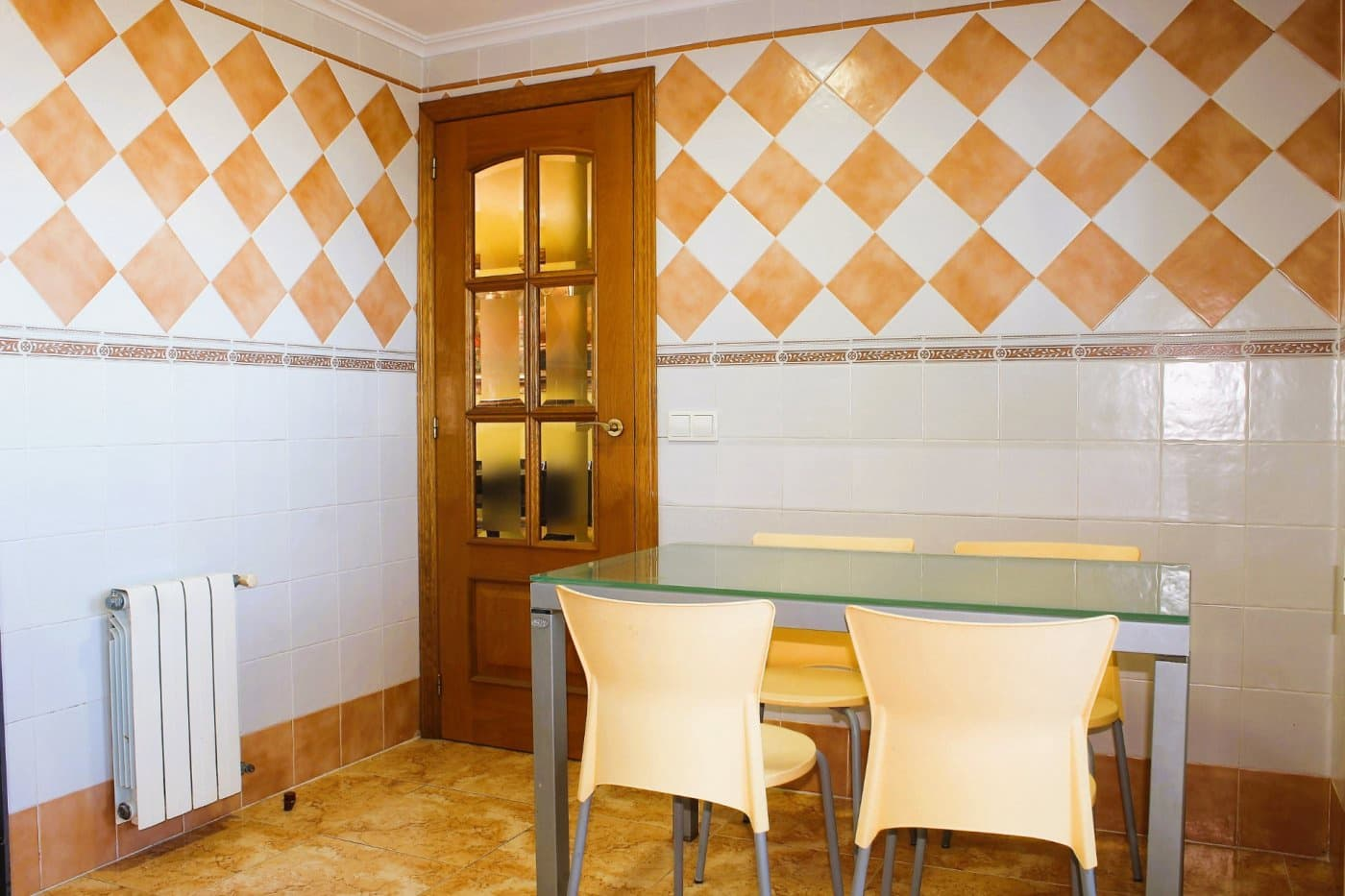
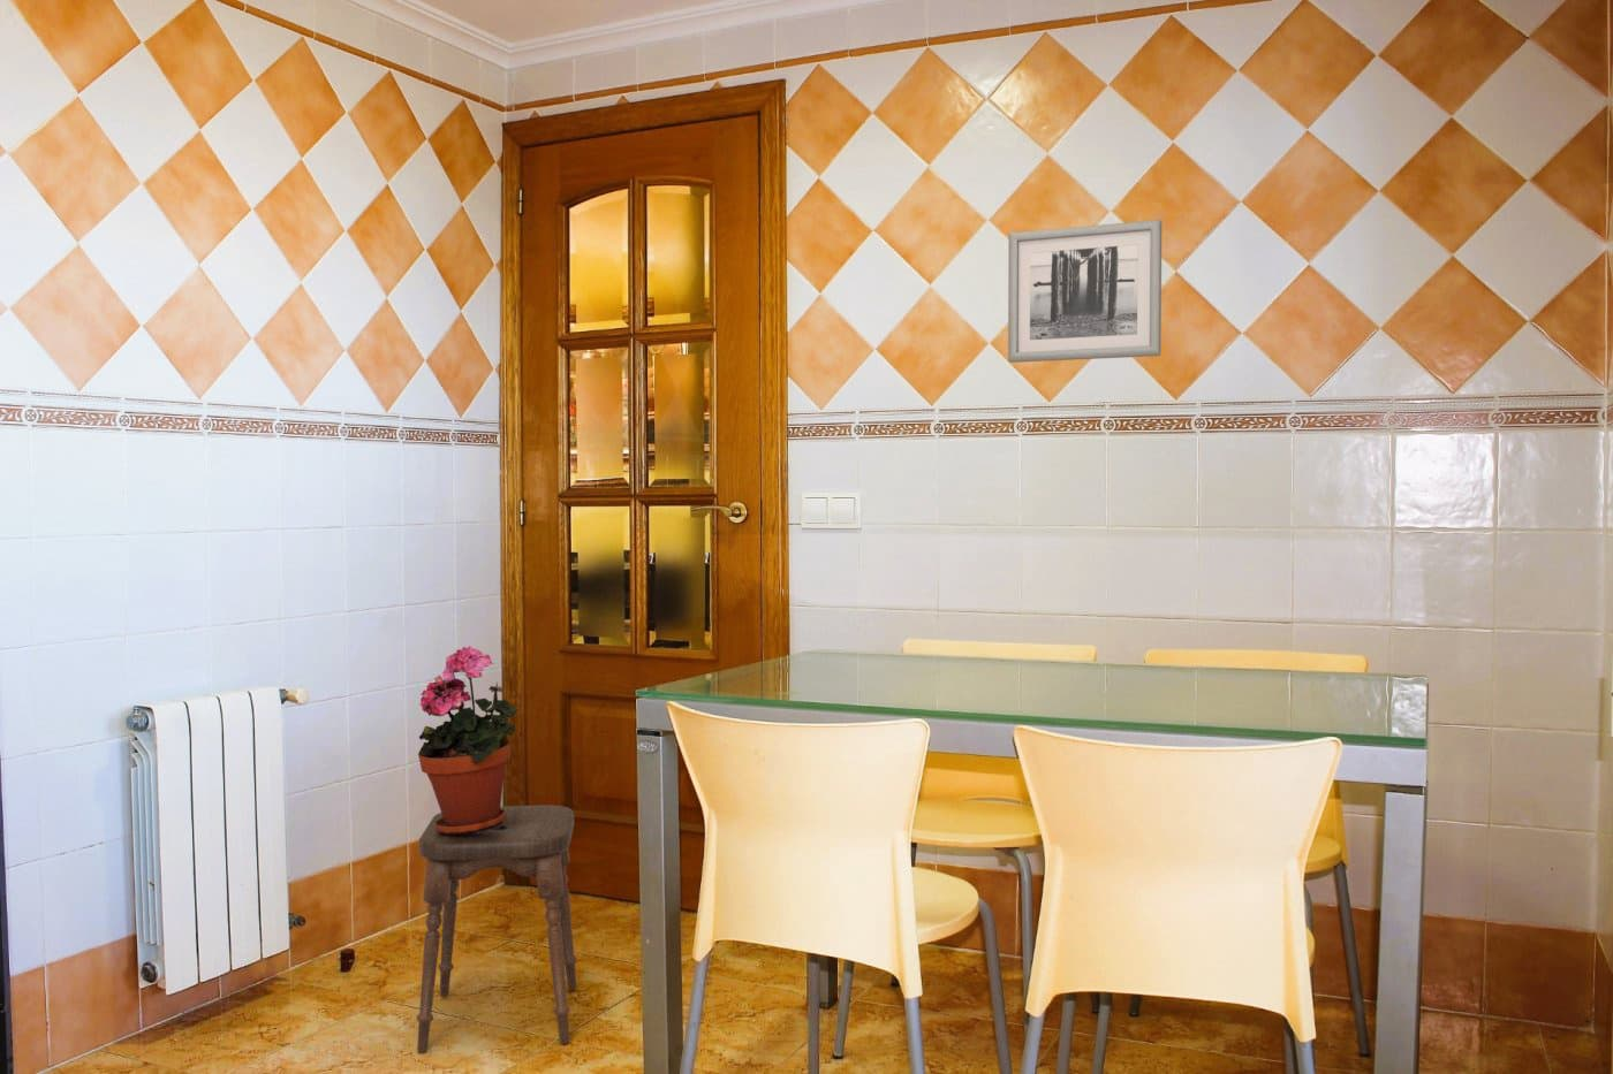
+ potted plant (474, 738)
+ wall art (1083, 292)
+ stool (538, 897)
